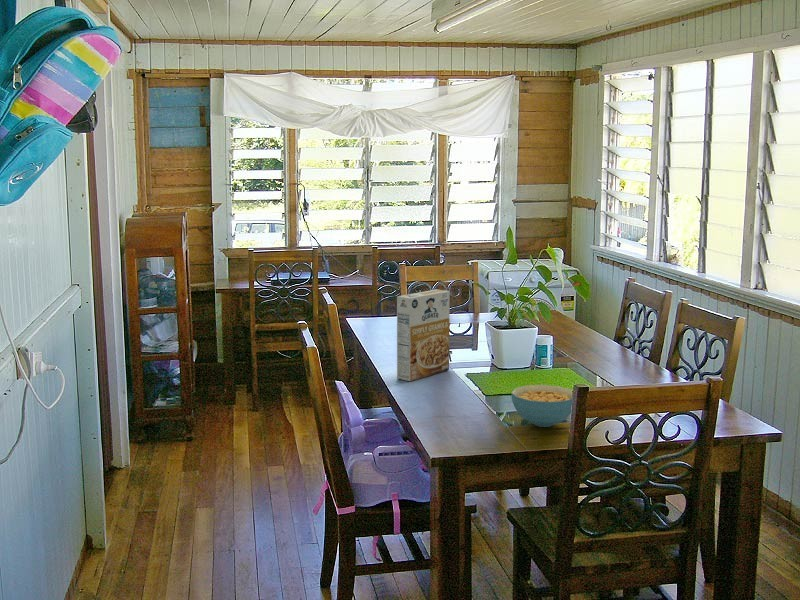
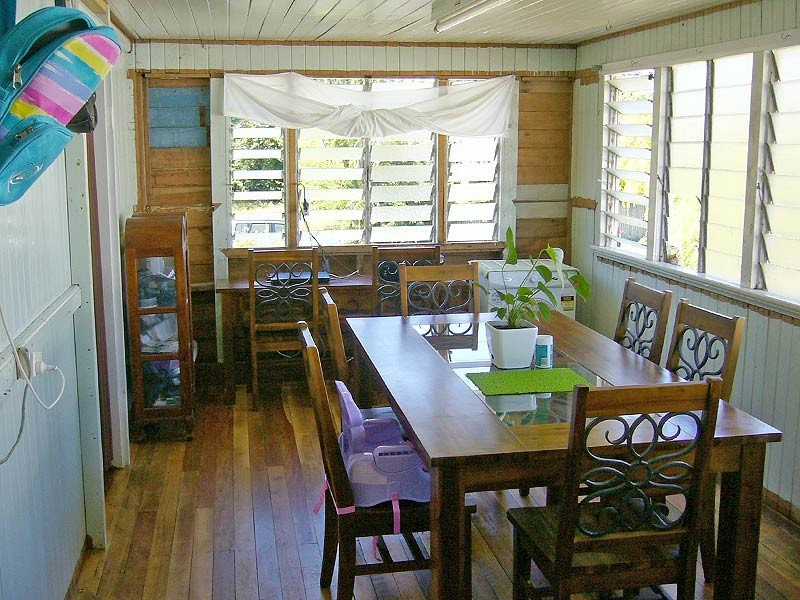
- cereal bowl (543, 408)
- cereal box (423, 334)
